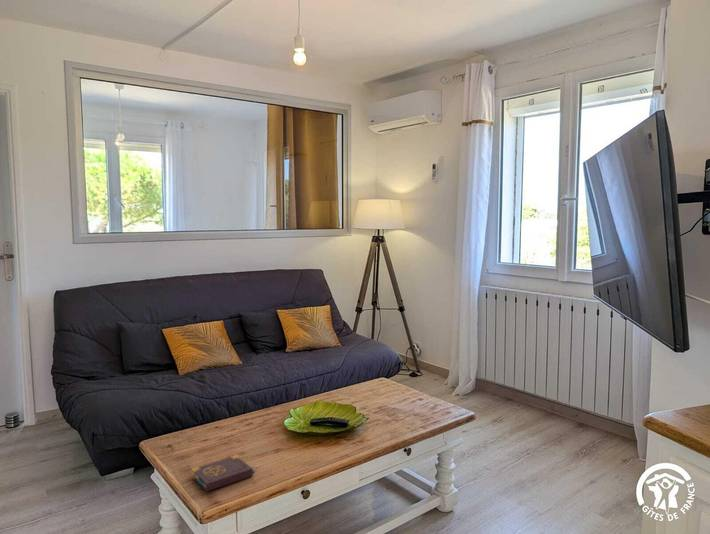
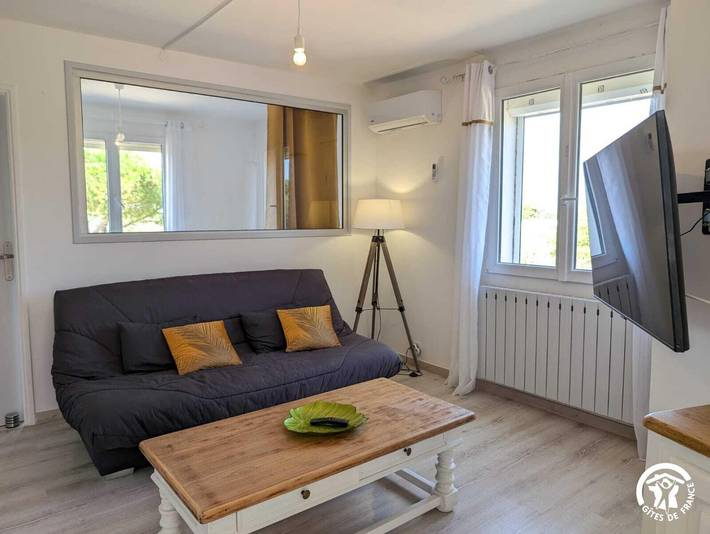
- book (222, 472)
